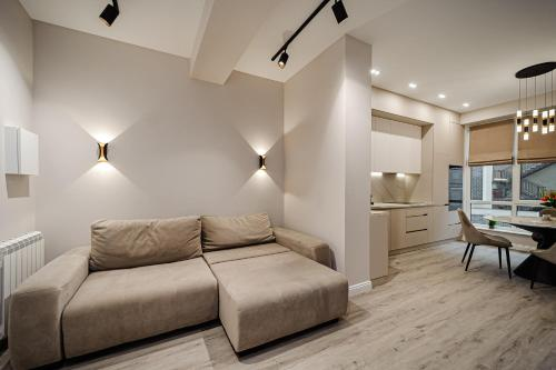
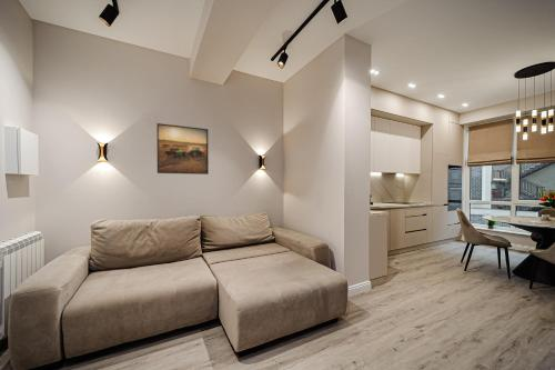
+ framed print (183, 150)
